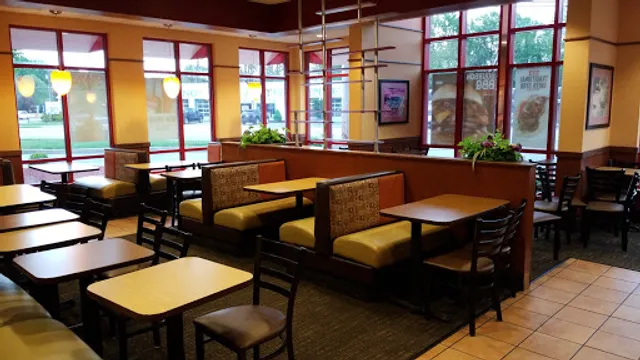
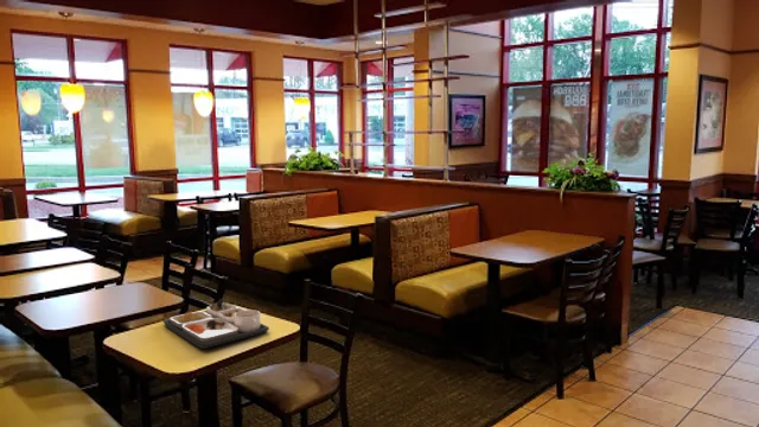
+ food tray (215, 318)
